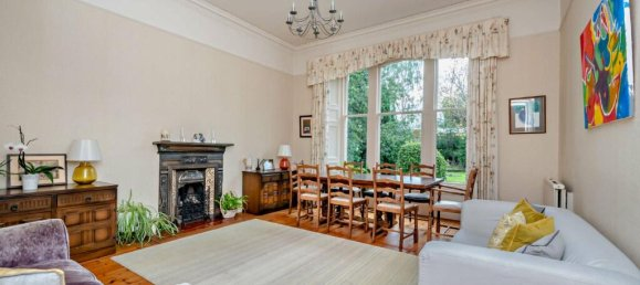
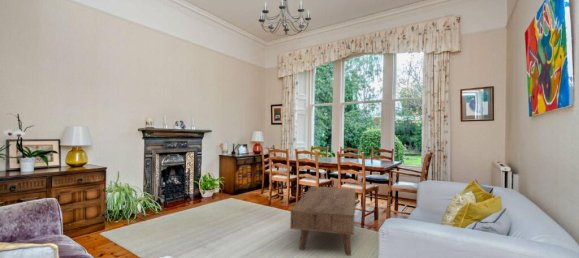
+ coffee table (329, 217)
